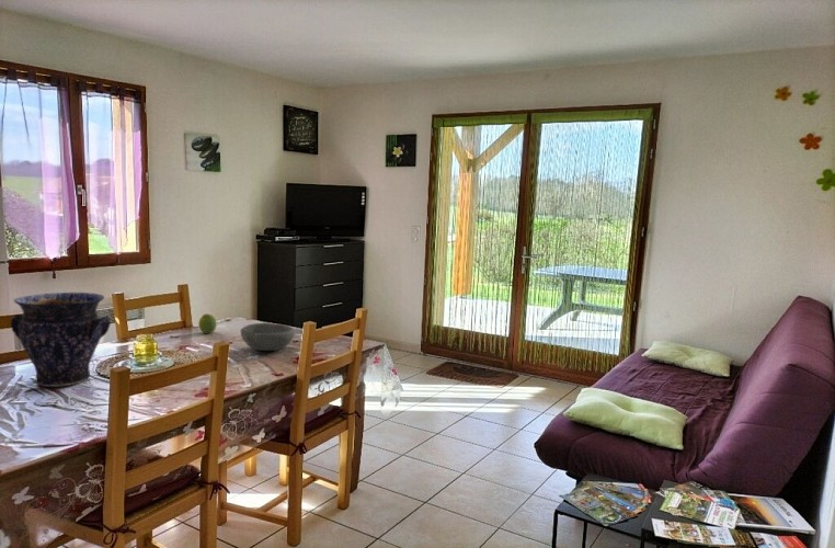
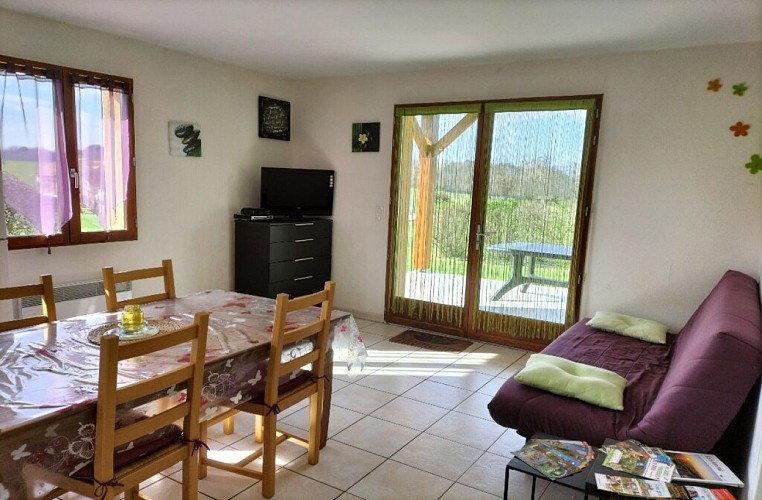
- bowl (267, 338)
- fruit (207, 323)
- vase (61, 339)
